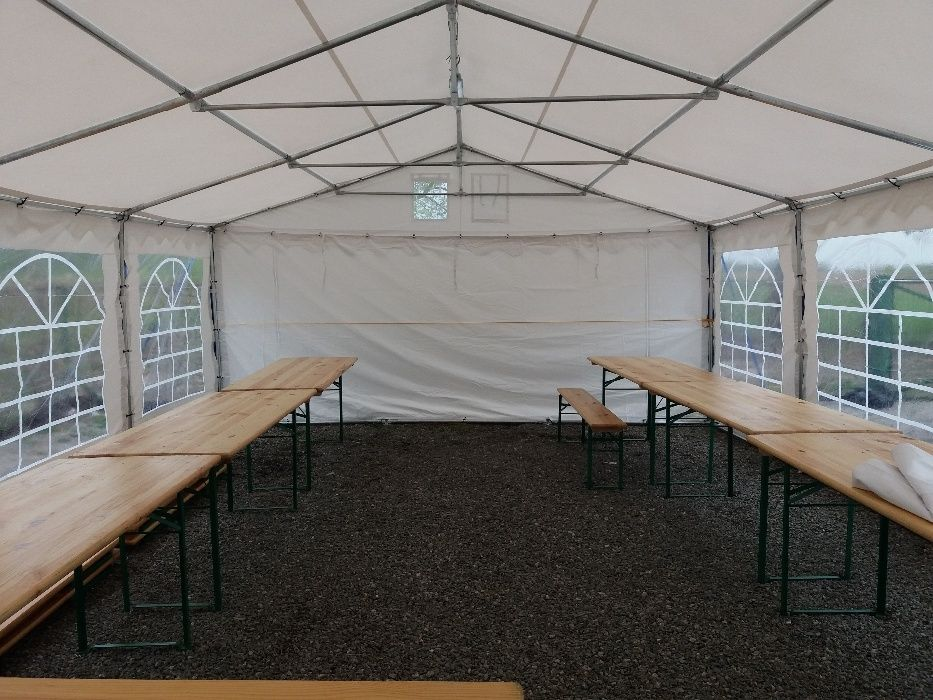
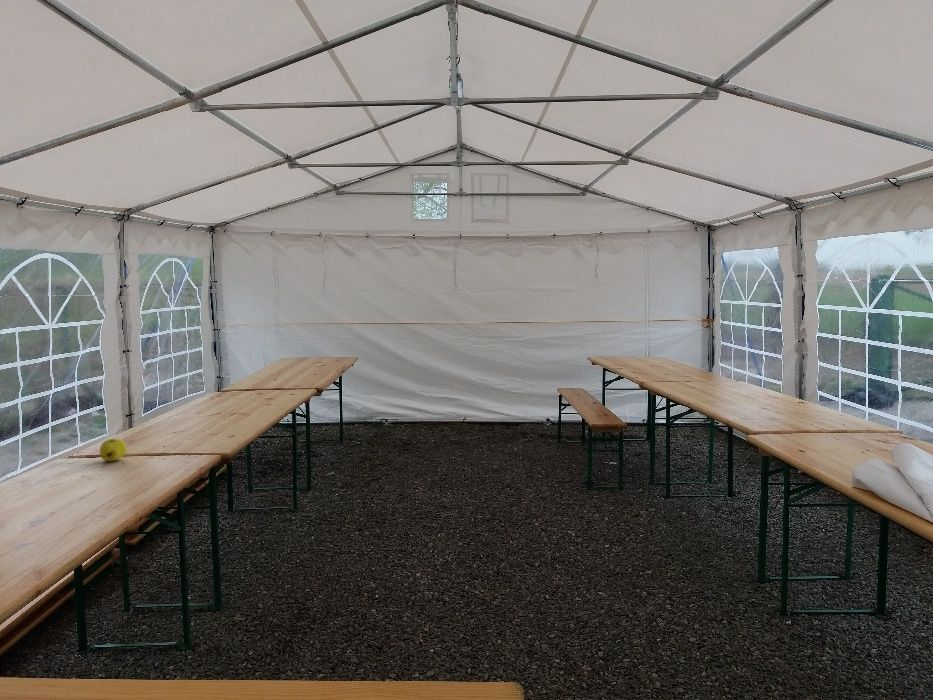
+ fruit (113, 448)
